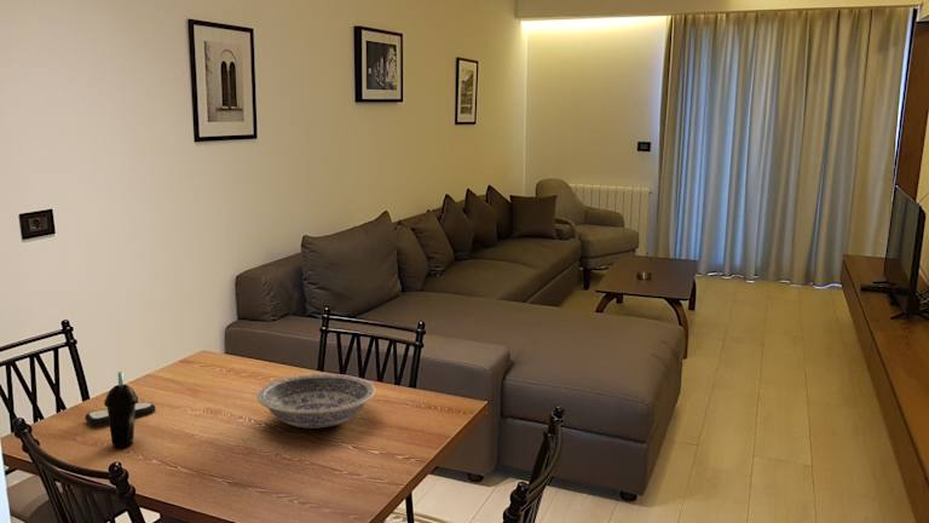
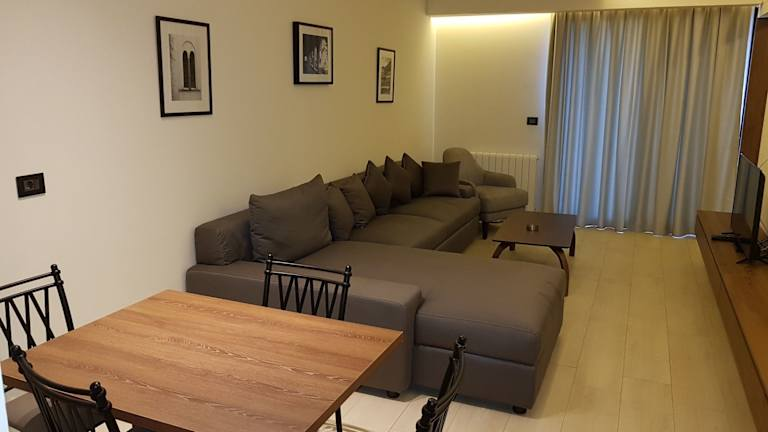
- cup (121, 408)
- bowl (317, 406)
- remote control (108, 415)
